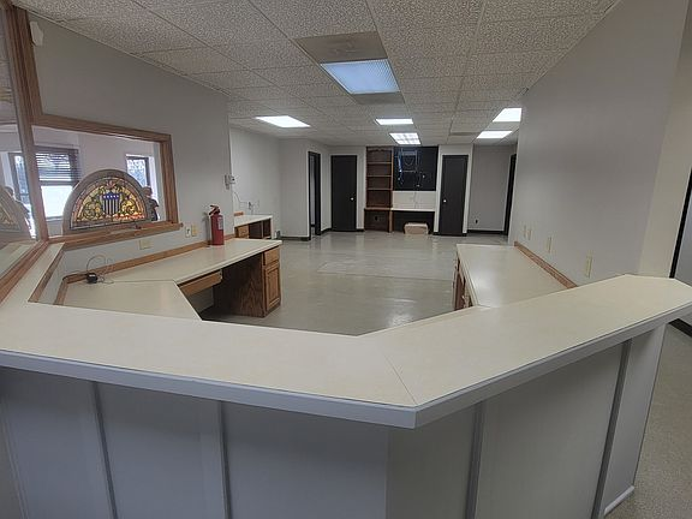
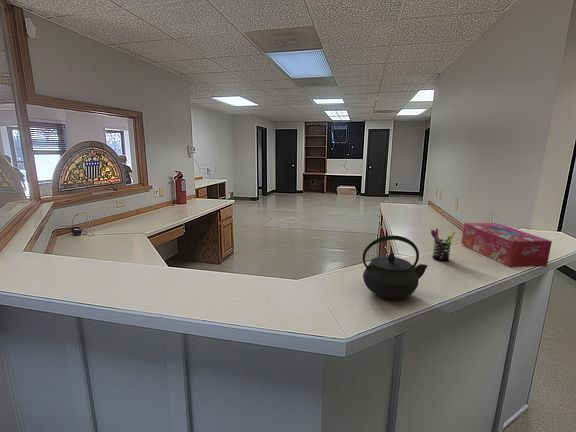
+ pen holder (442, 244)
+ kettle (395, 264)
+ tissue box (501, 242)
